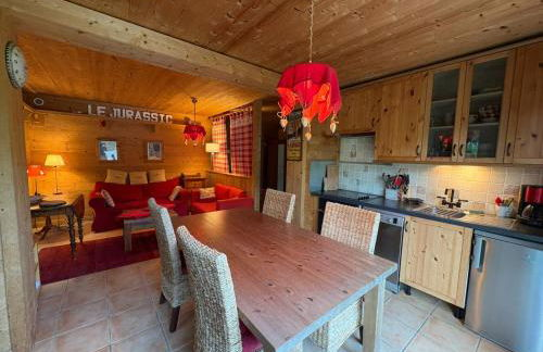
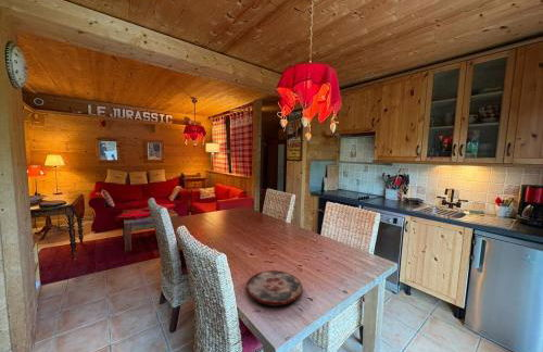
+ plate (274, 286)
